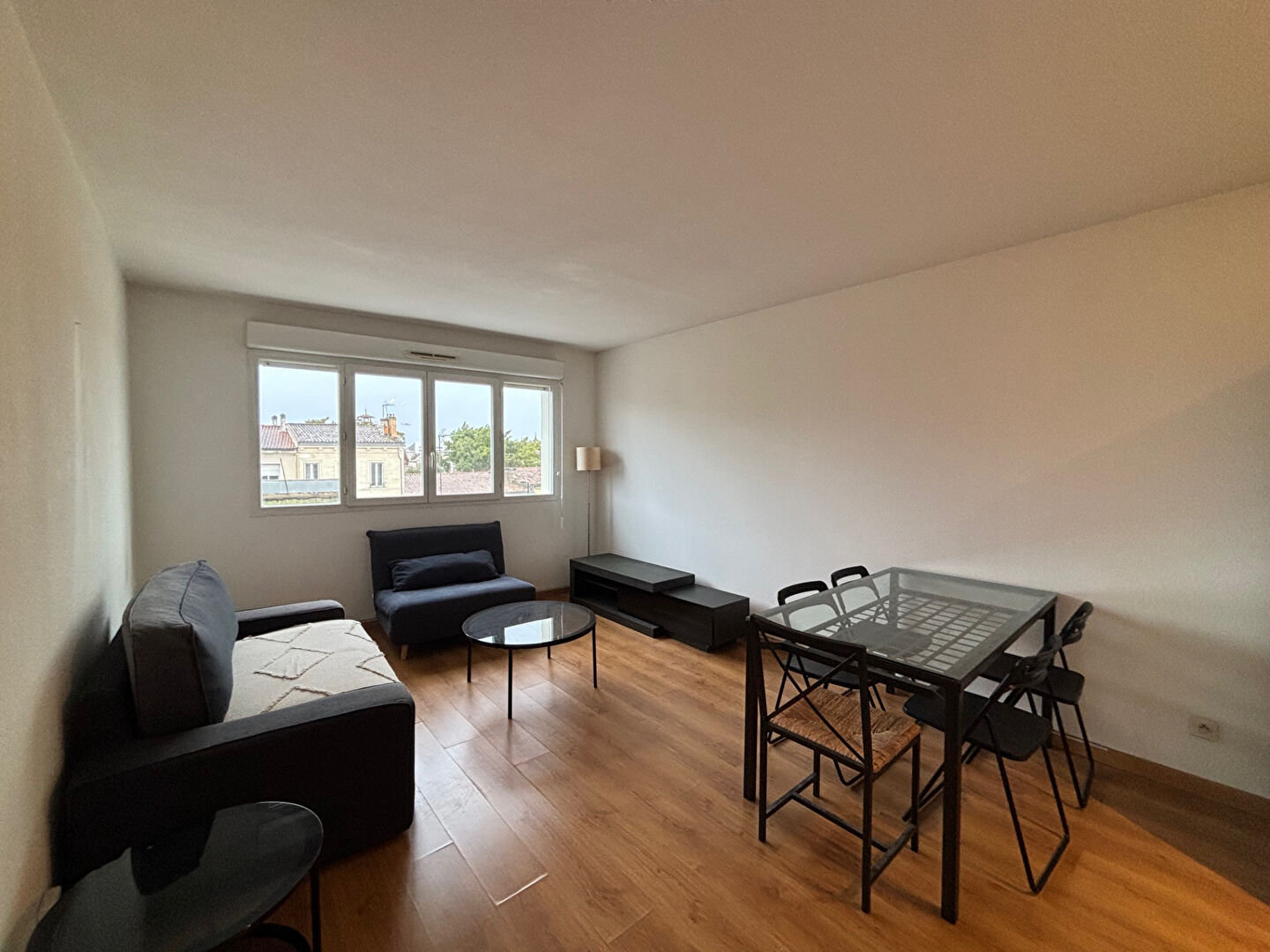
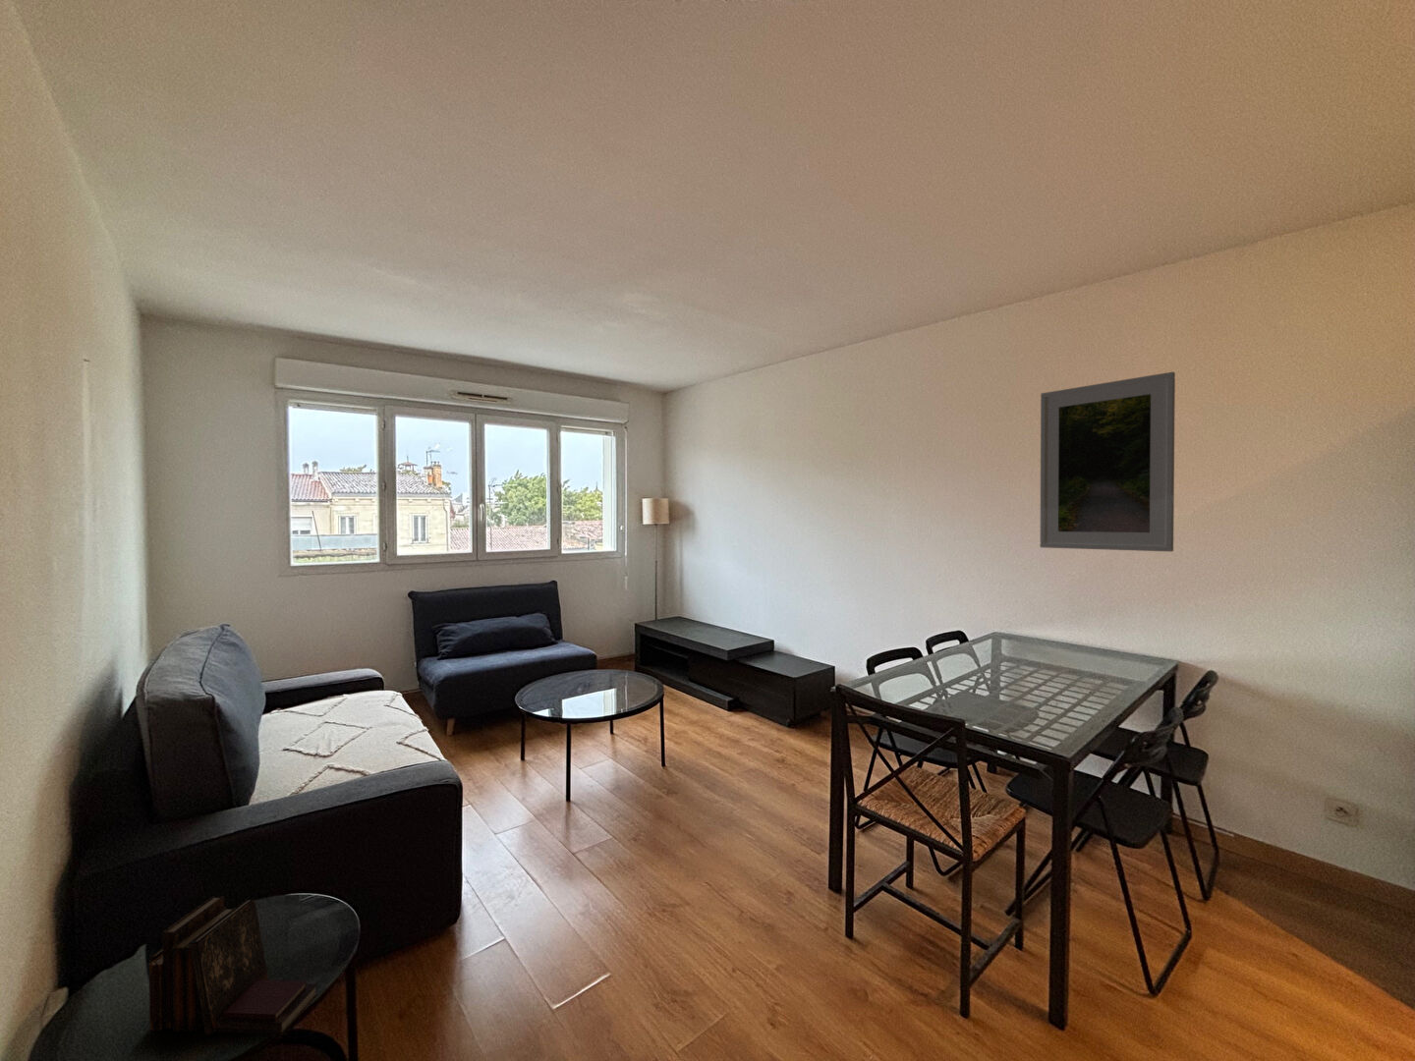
+ book (237, 961)
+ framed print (1102, 467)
